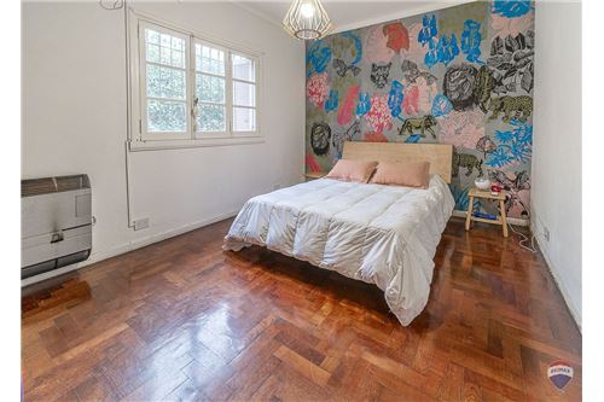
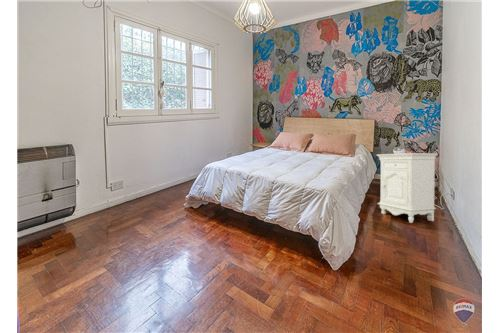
+ nightstand (404, 186)
